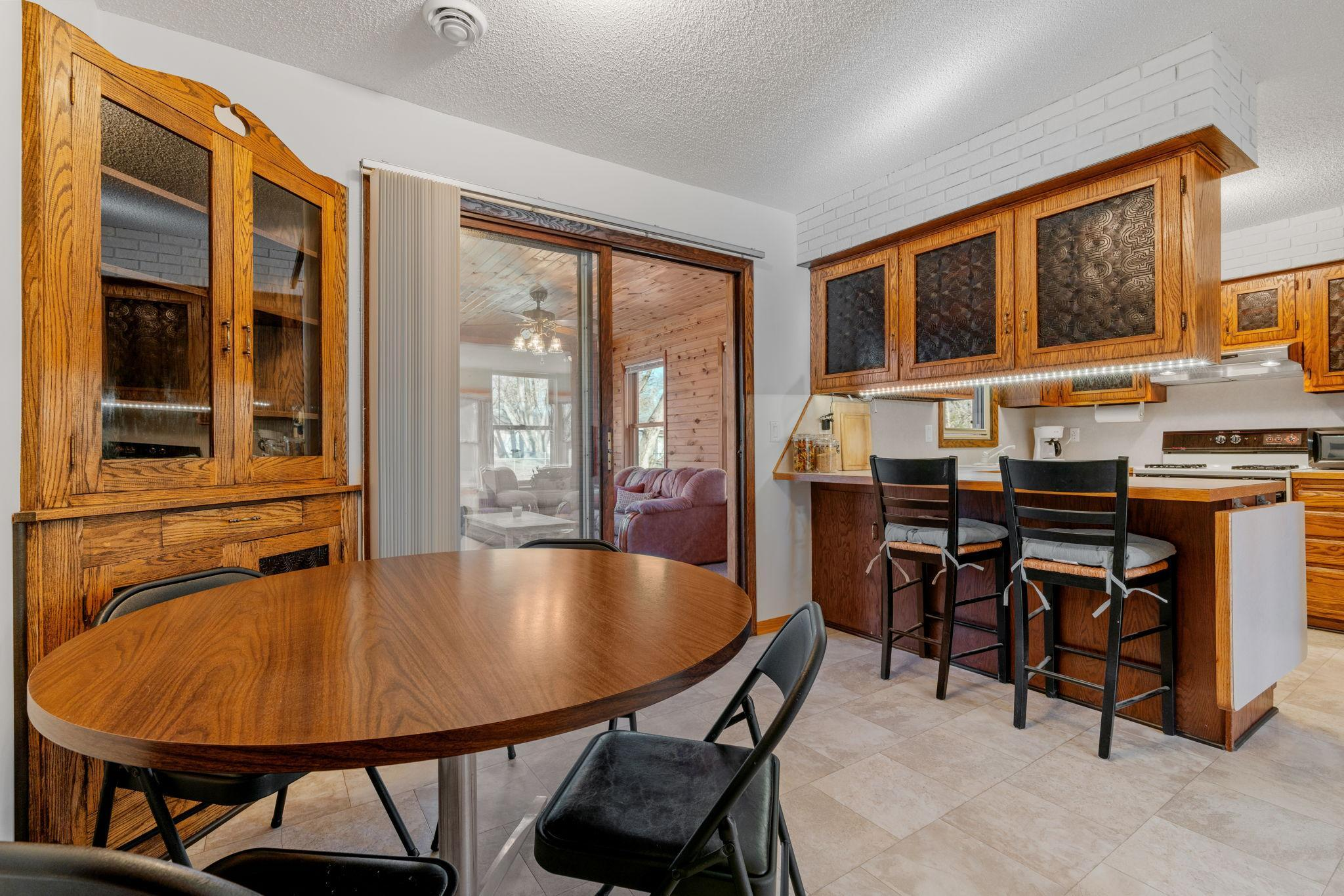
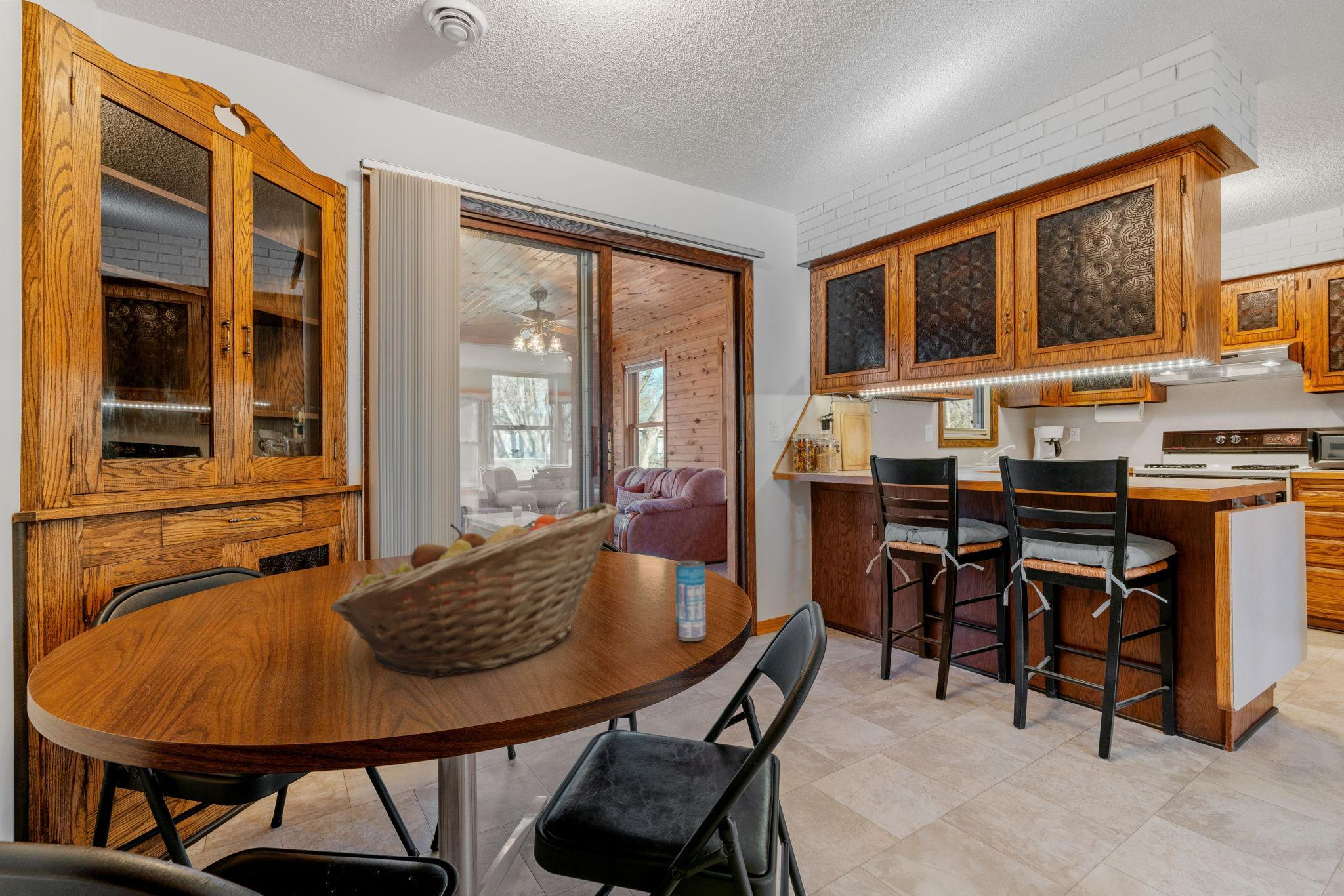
+ beverage can (690, 600)
+ fruit basket (494, 573)
